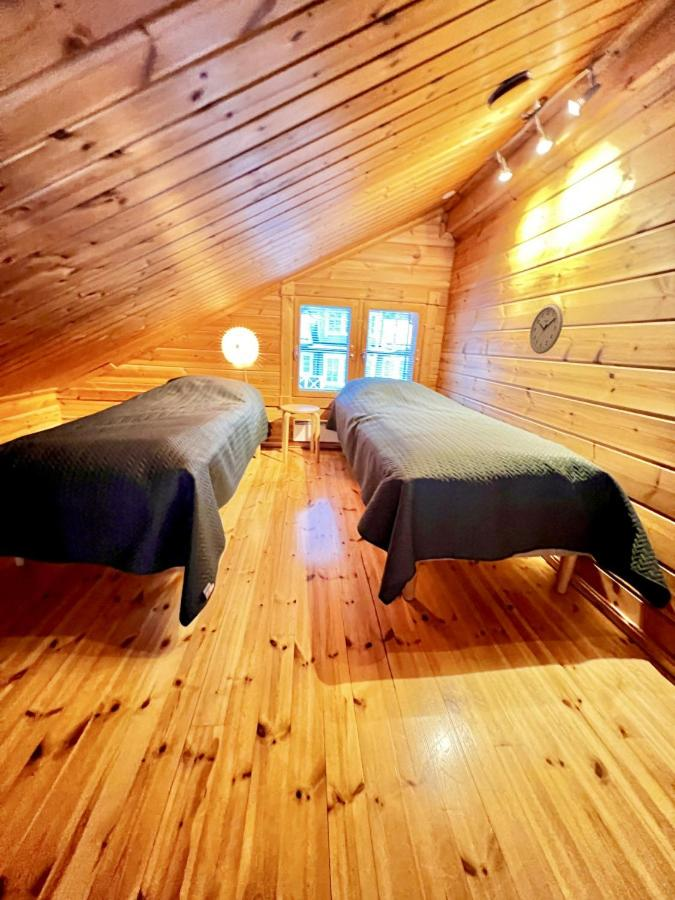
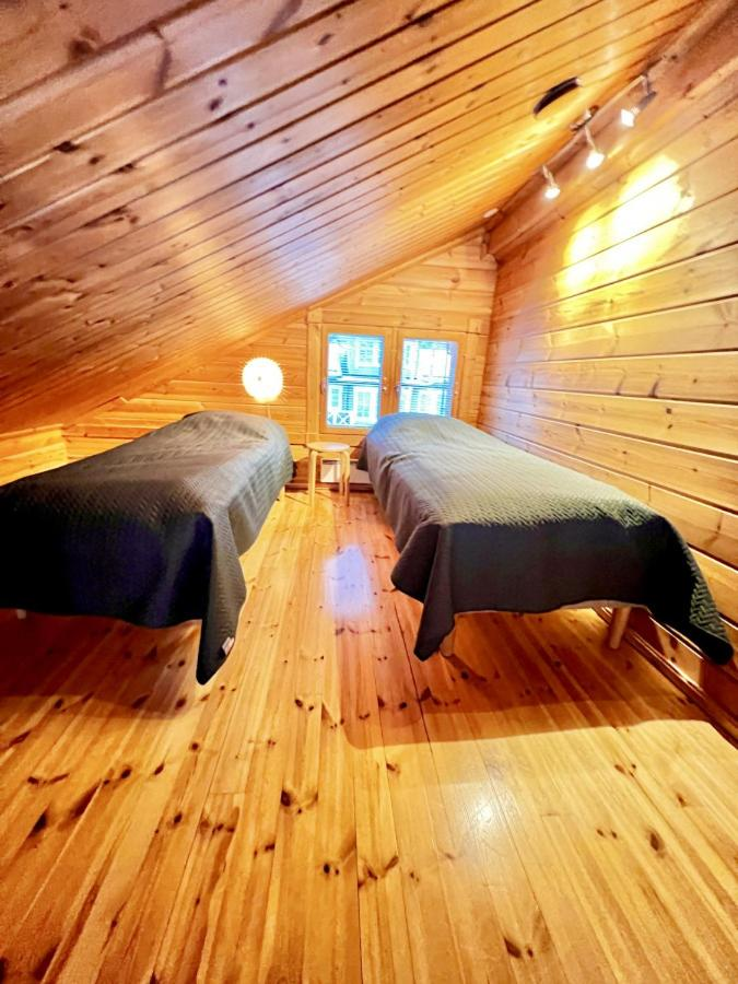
- wall clock (544, 329)
